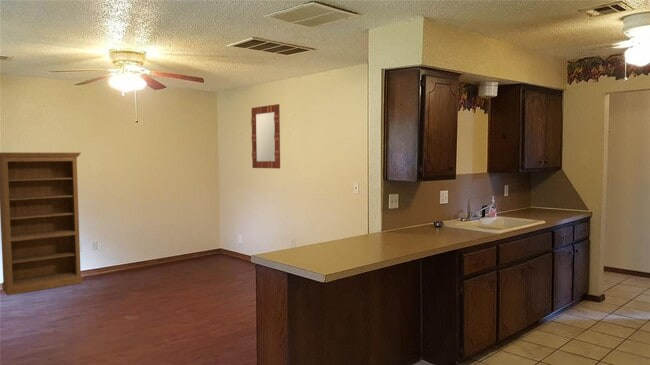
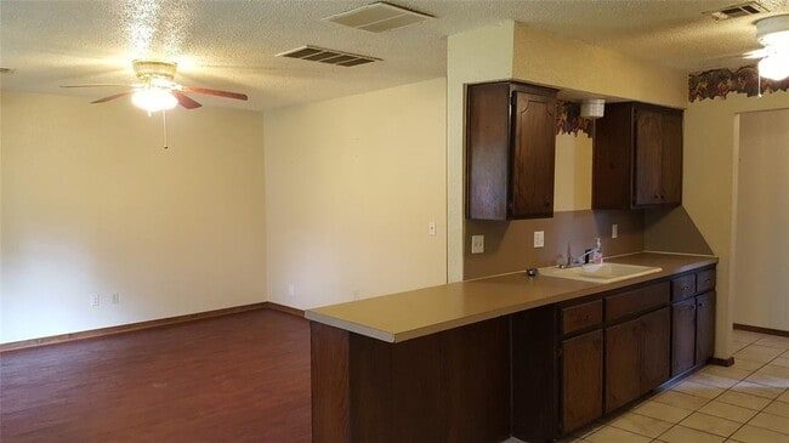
- bookshelf (40, 220)
- home mirror (265, 137)
